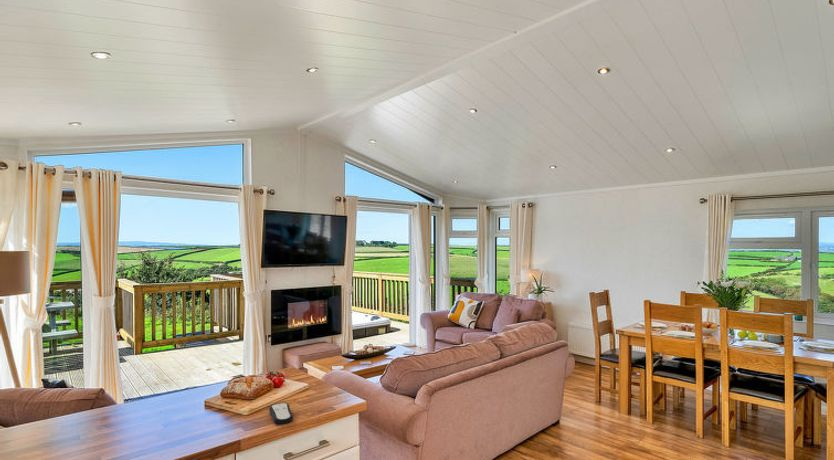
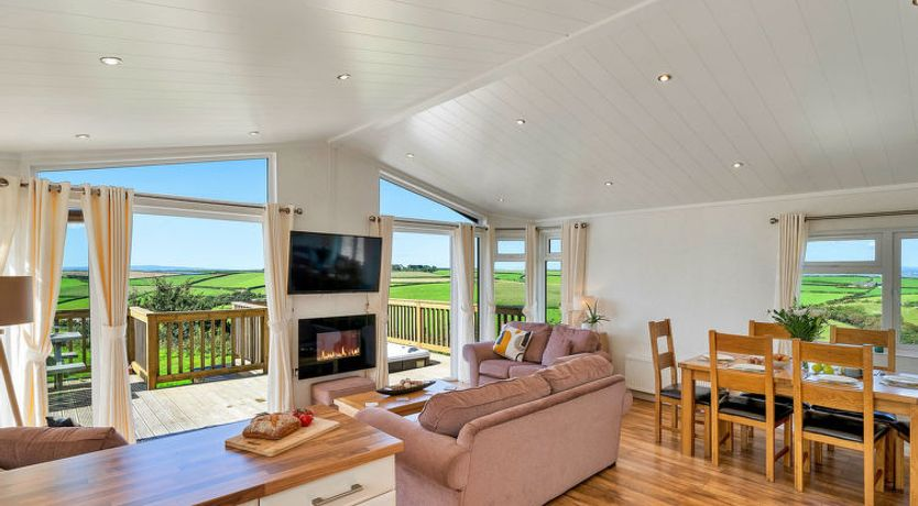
- remote control (281, 413)
